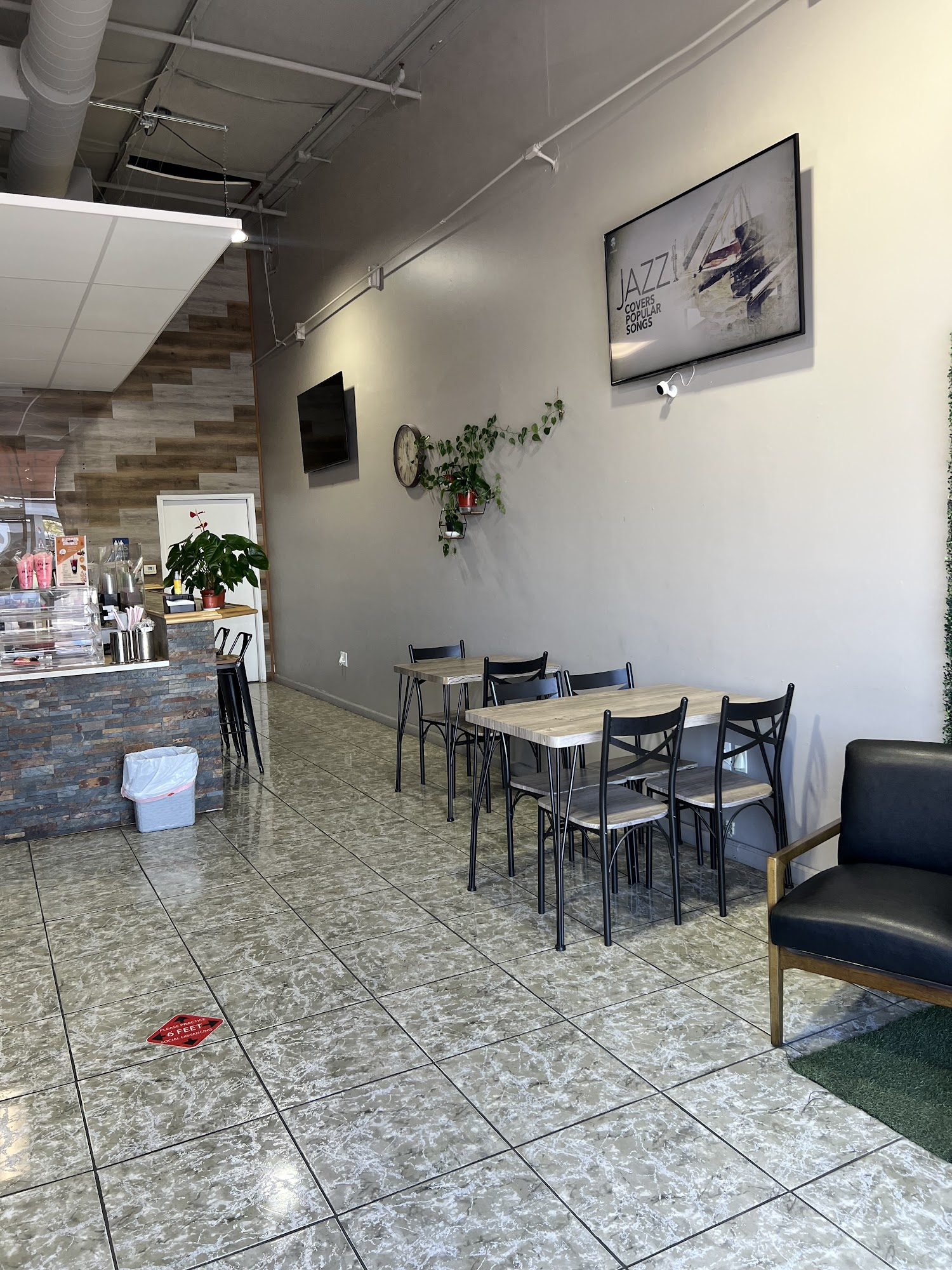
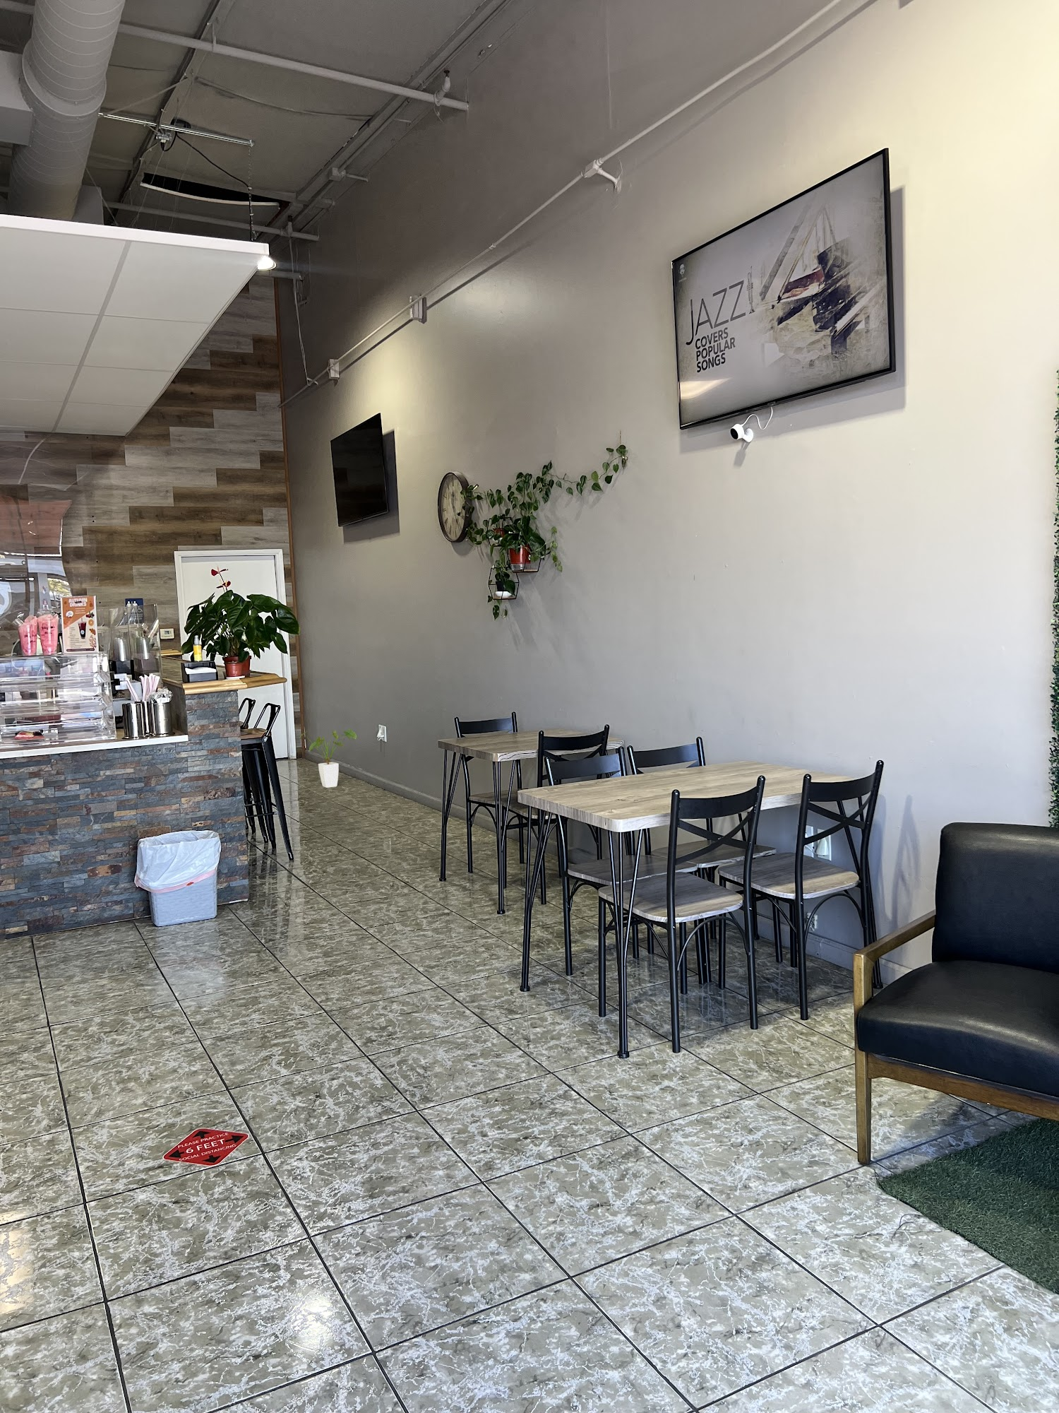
+ house plant (329, 758)
